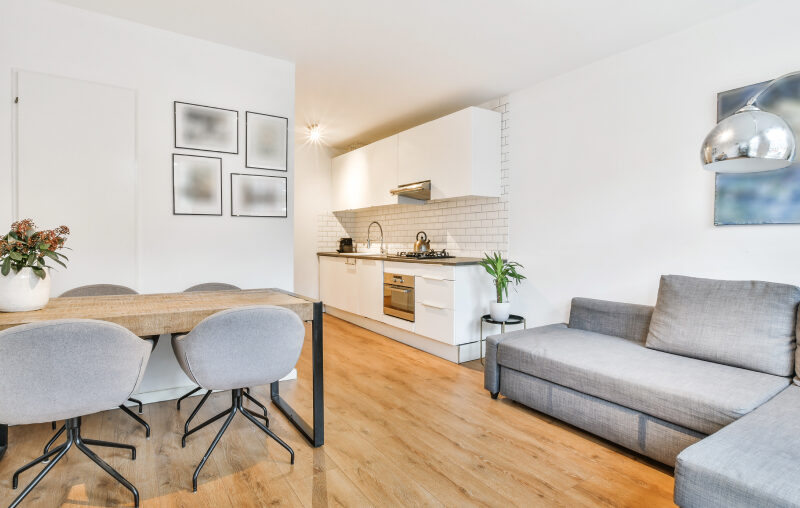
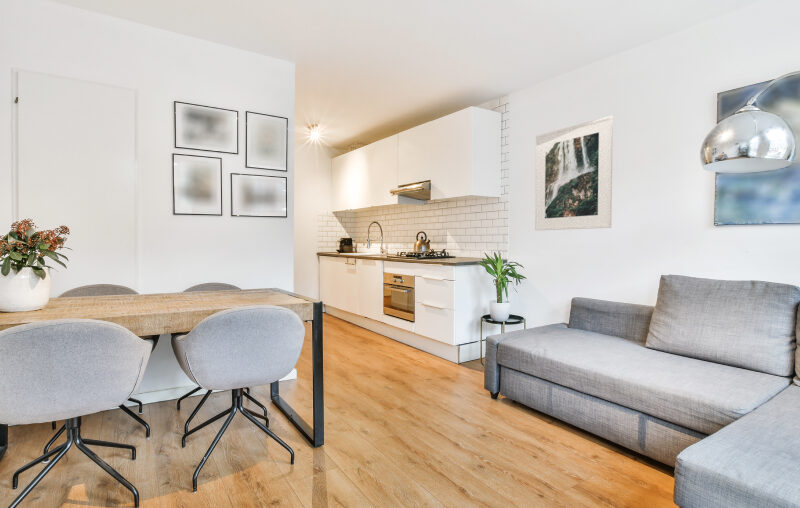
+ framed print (570, 178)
